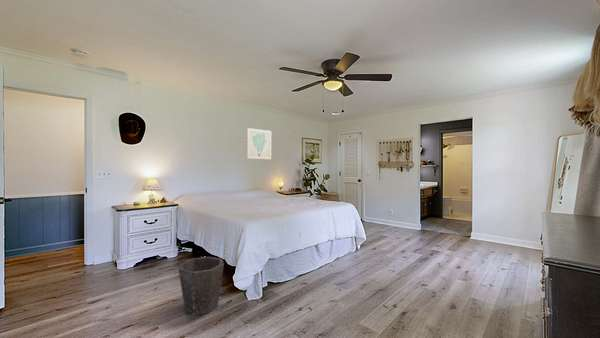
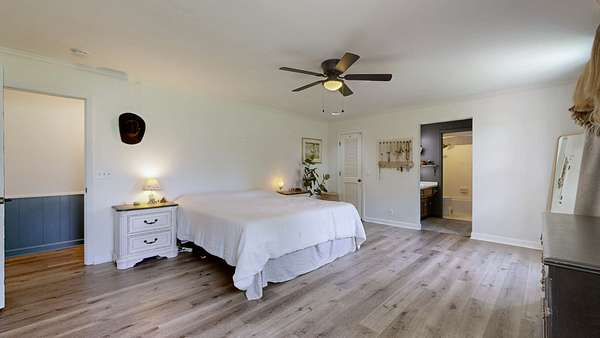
- wall art (259, 144)
- waste bin (201, 285)
